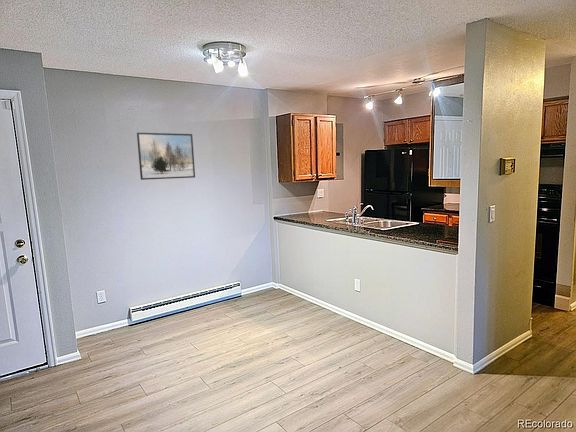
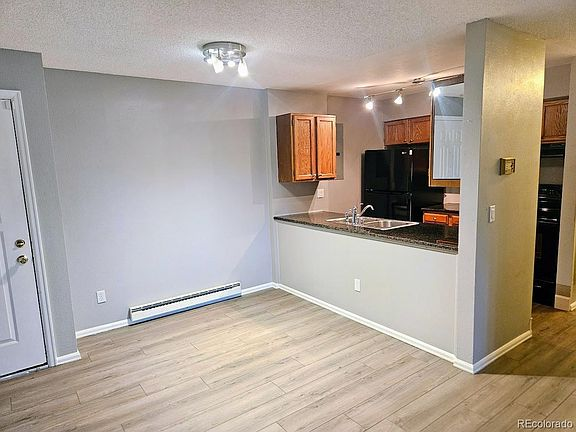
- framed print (167, 156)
